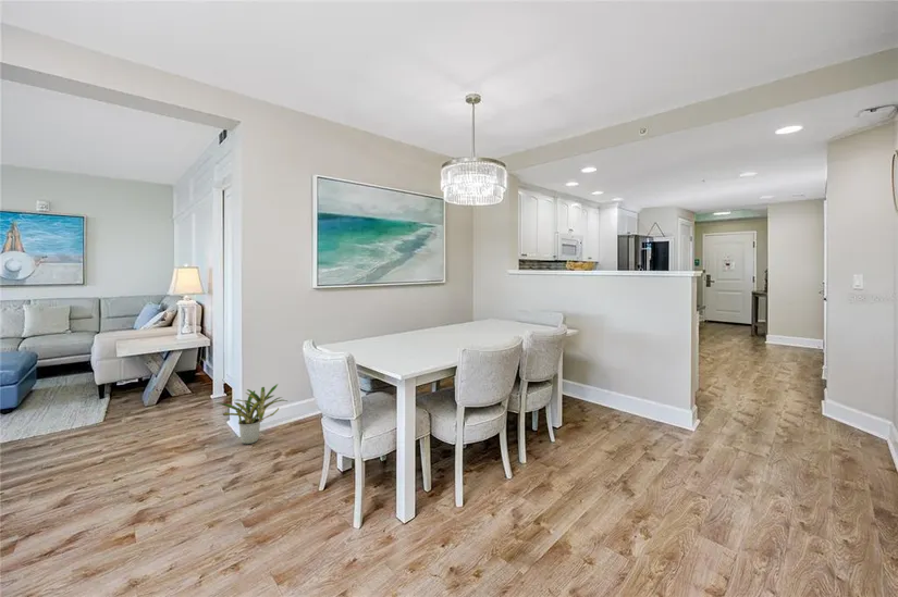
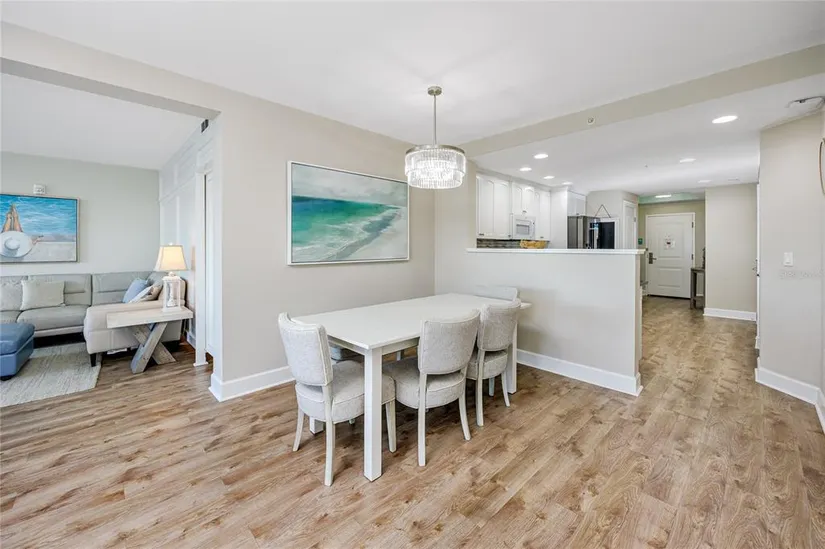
- potted plant (256, 414)
